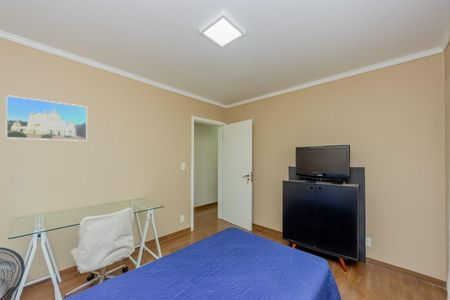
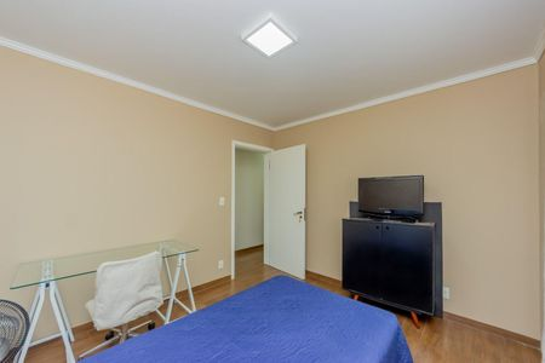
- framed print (50, 120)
